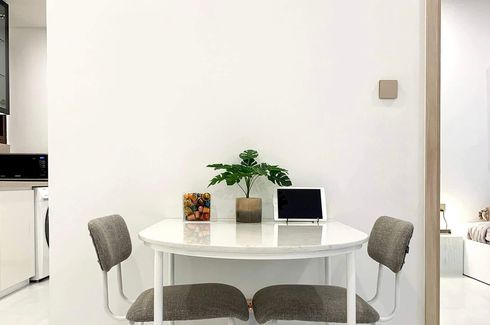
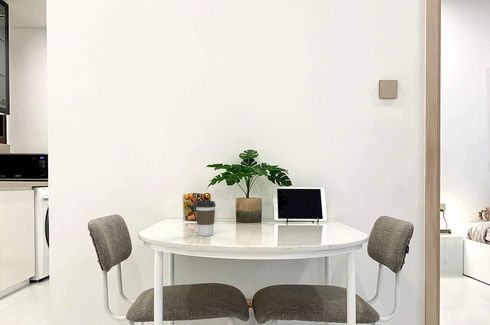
+ coffee cup (205, 218)
